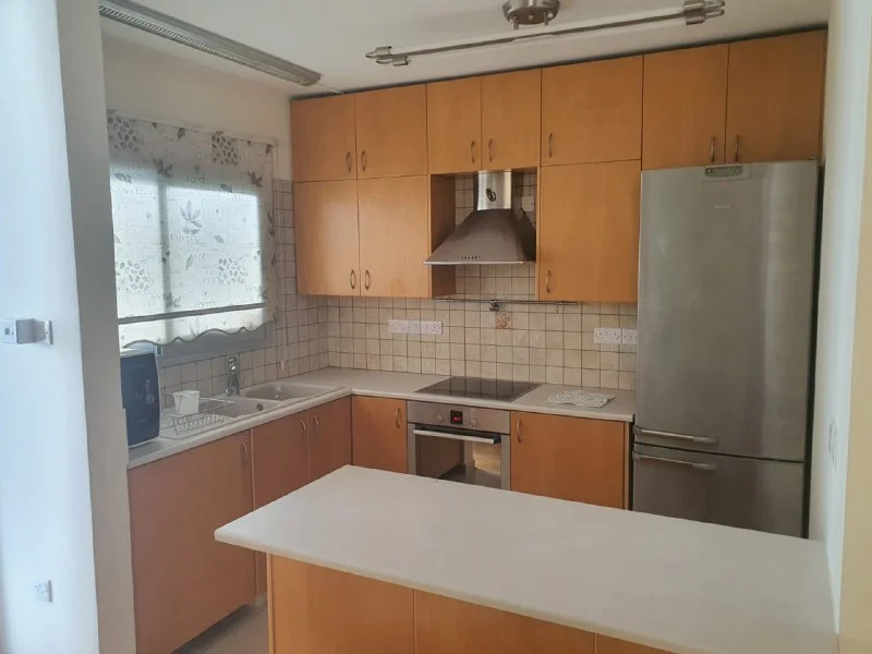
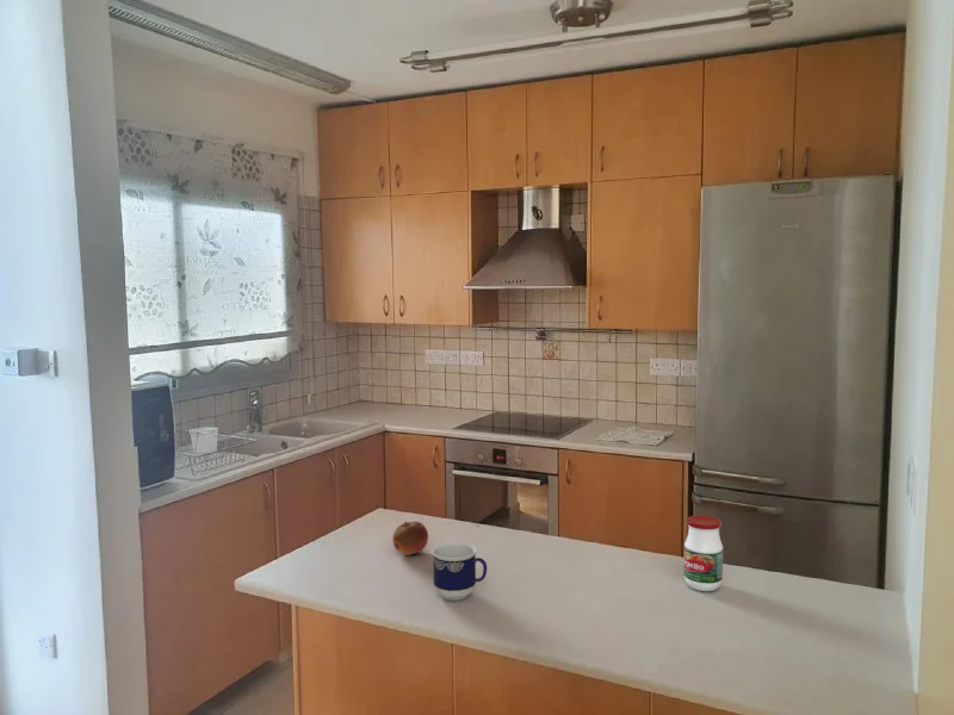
+ fruit (410, 536)
+ cup (460, 573)
+ jar (702, 553)
